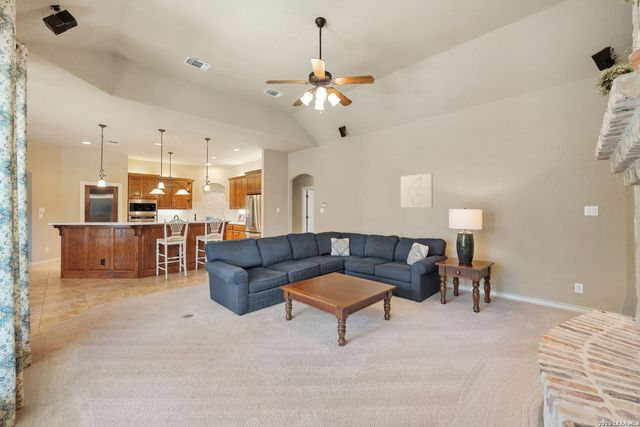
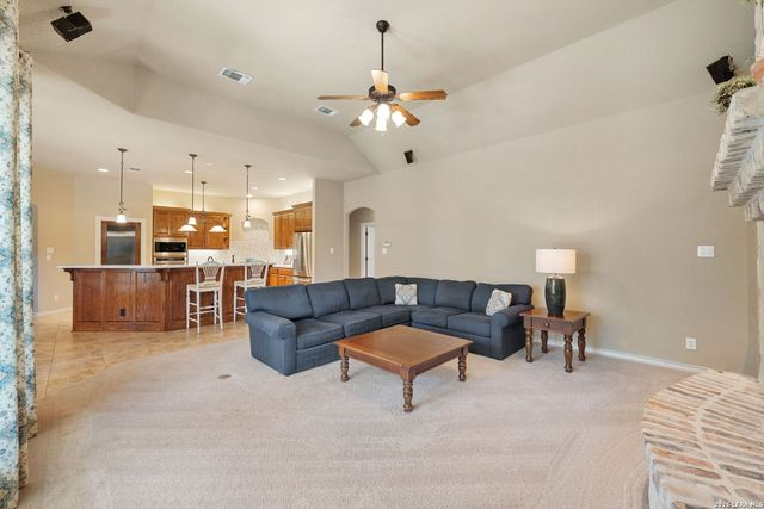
- wall art (416, 191)
